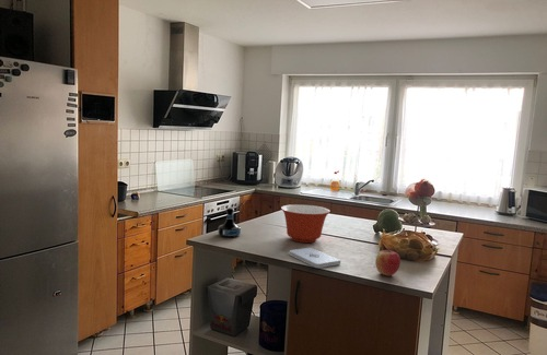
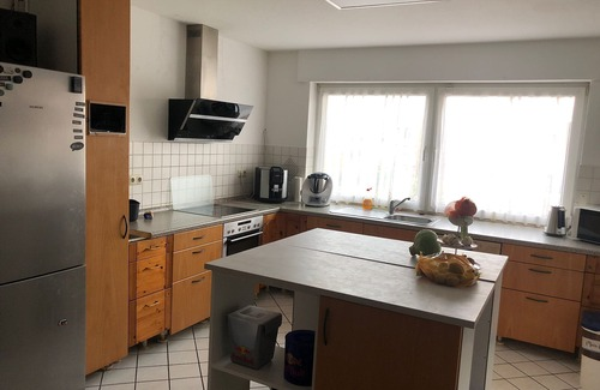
- tequila bottle (230, 222)
- apple (387, 262)
- mixing bowl (304, 224)
- notepad (313, 257)
